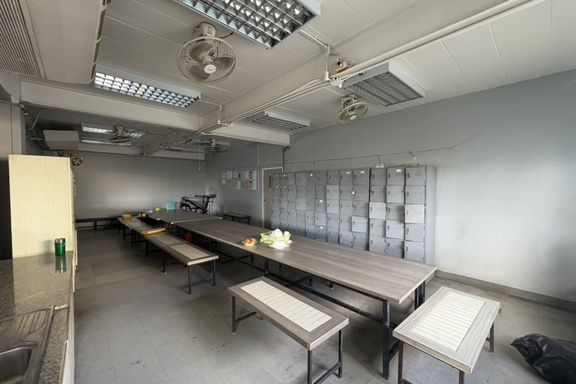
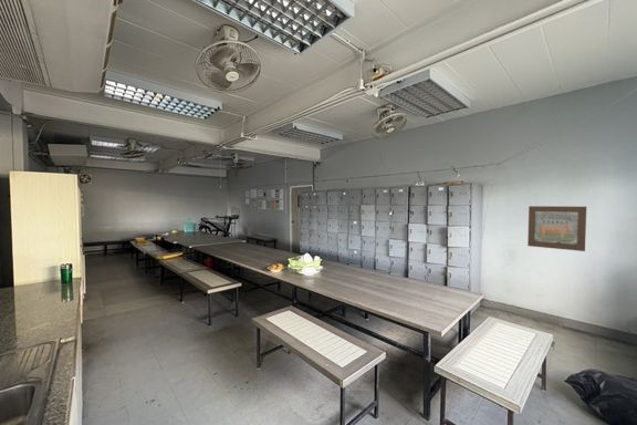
+ wall art (555, 227)
